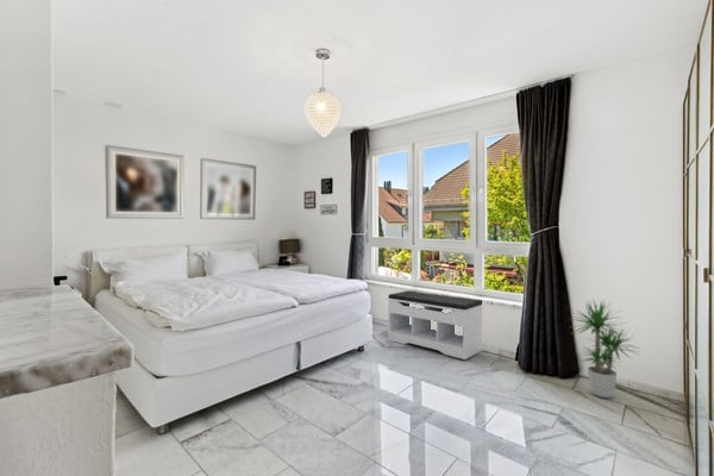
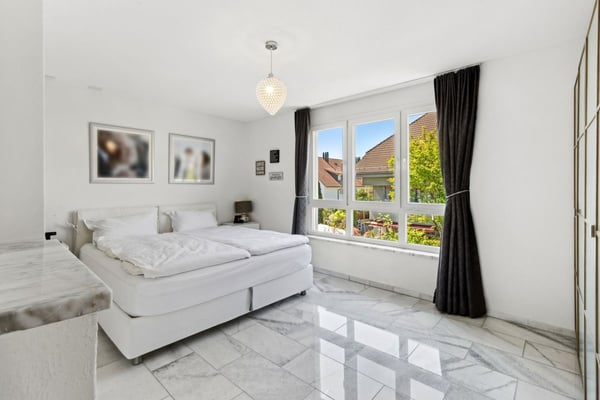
- bench (433, 320)
- potted plant (602, 345)
